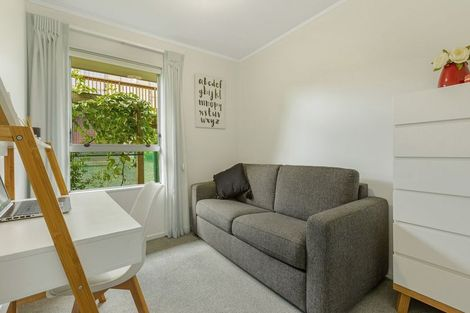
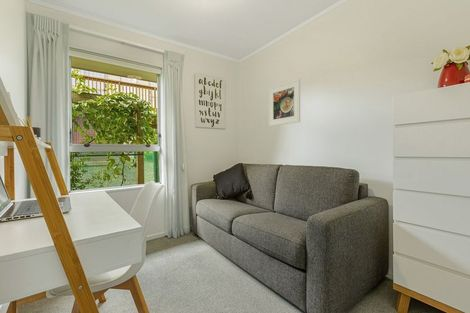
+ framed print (283, 104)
